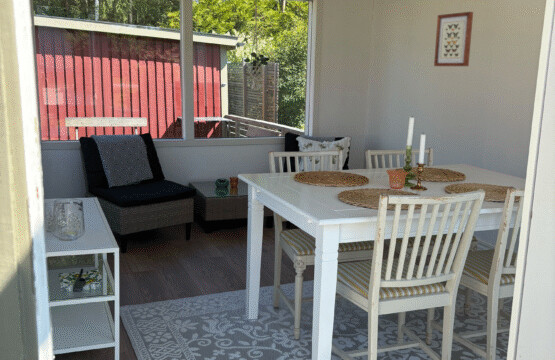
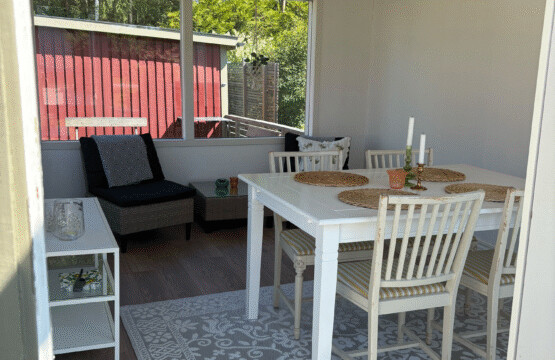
- wall art (452, 40)
